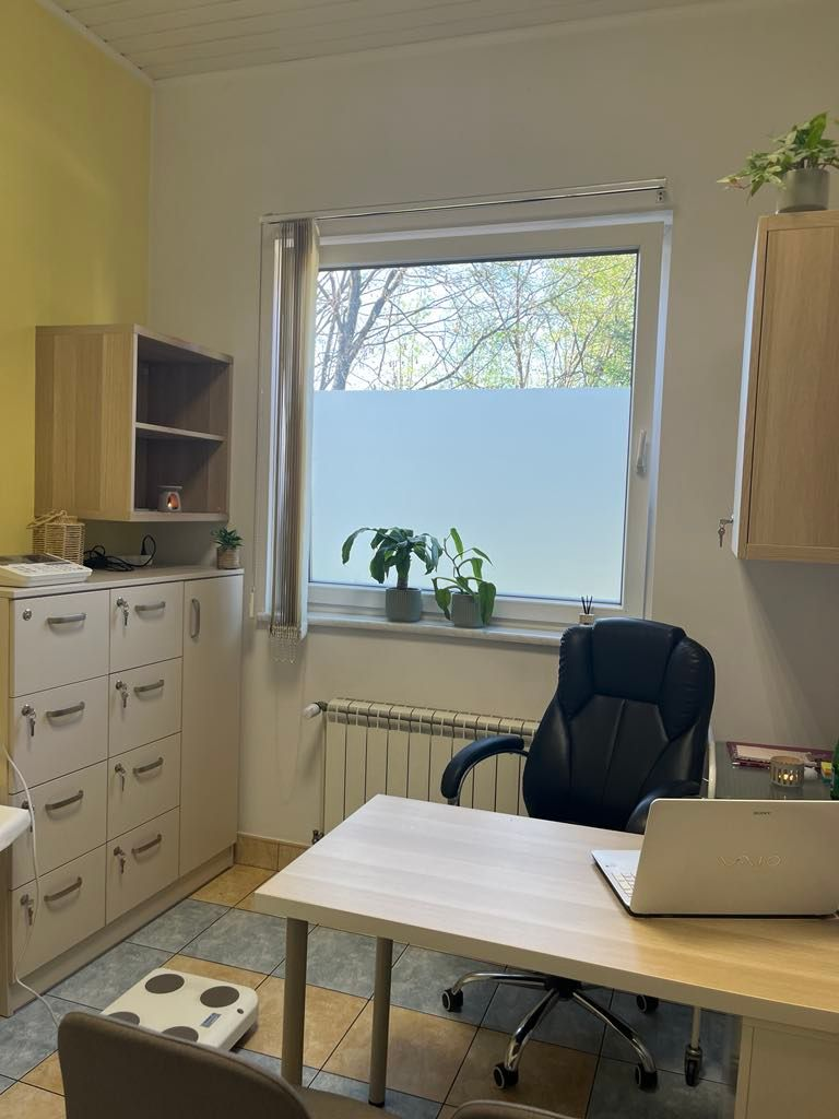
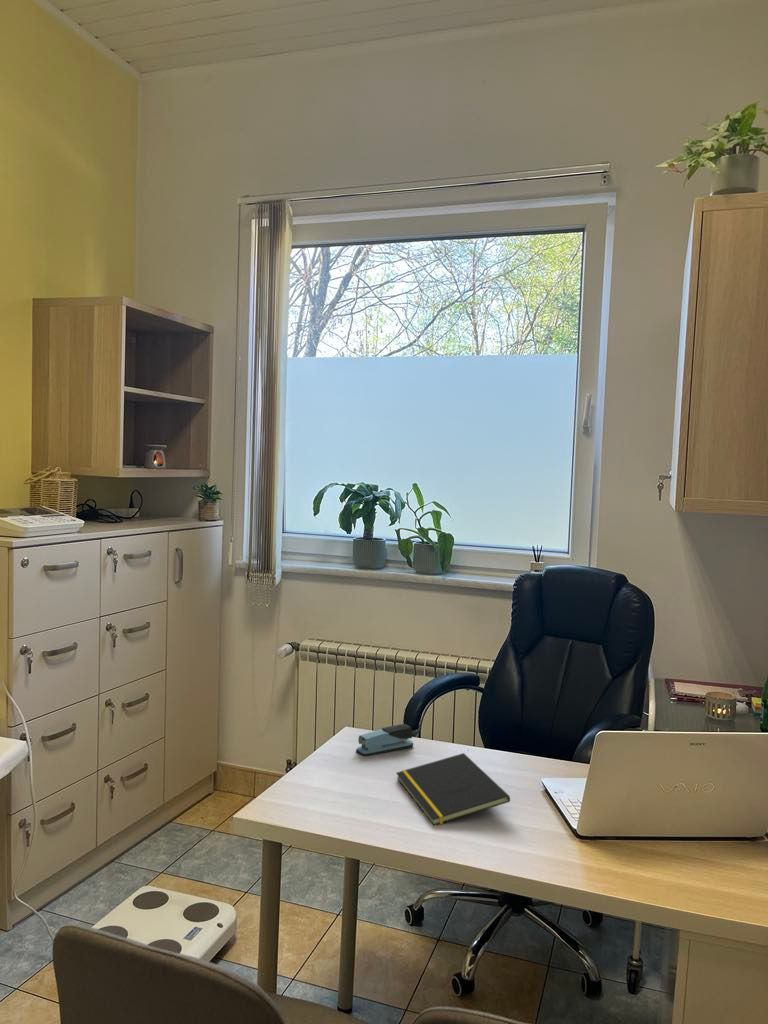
+ stapler (385, 738)
+ notepad (450, 786)
